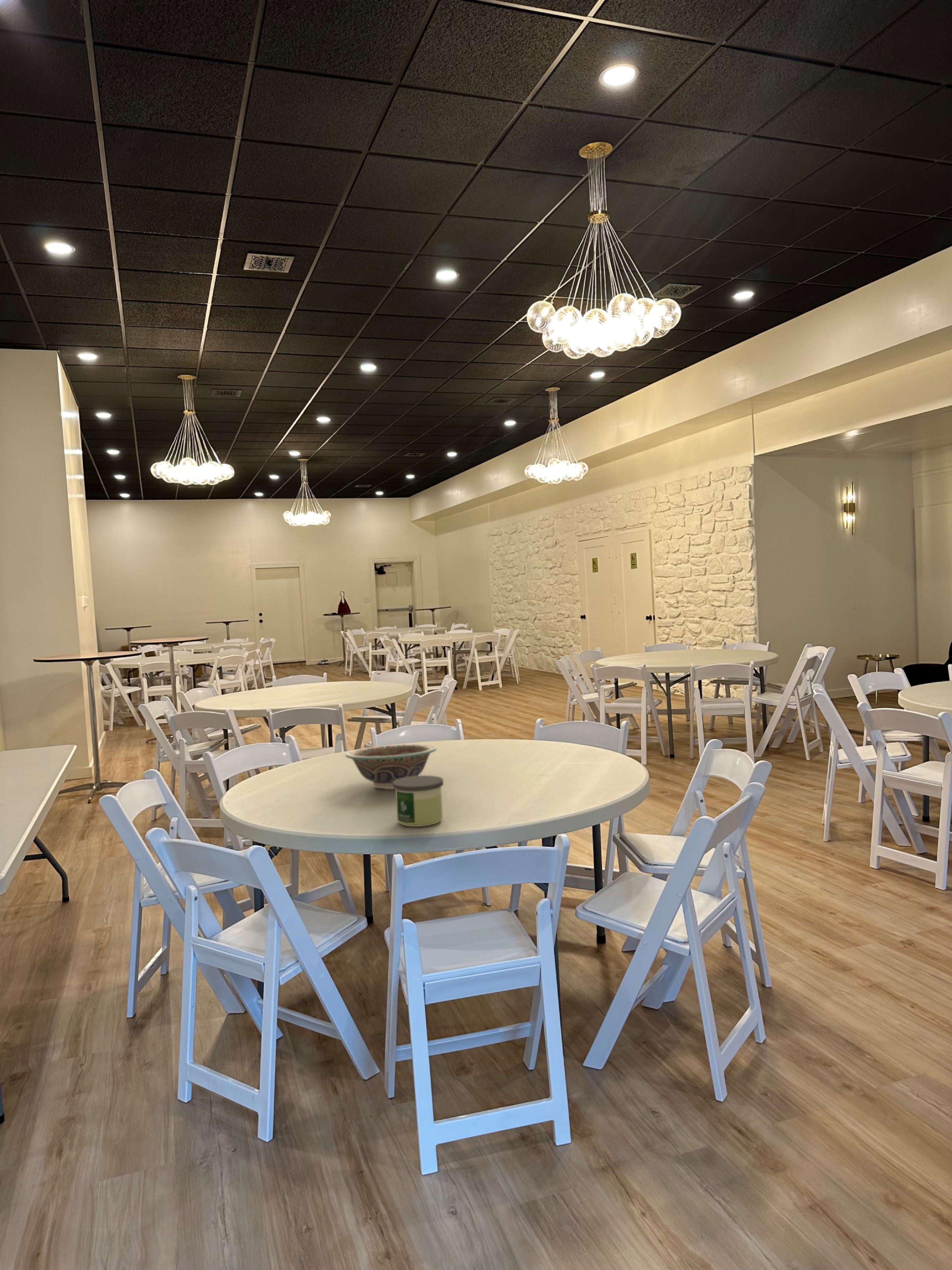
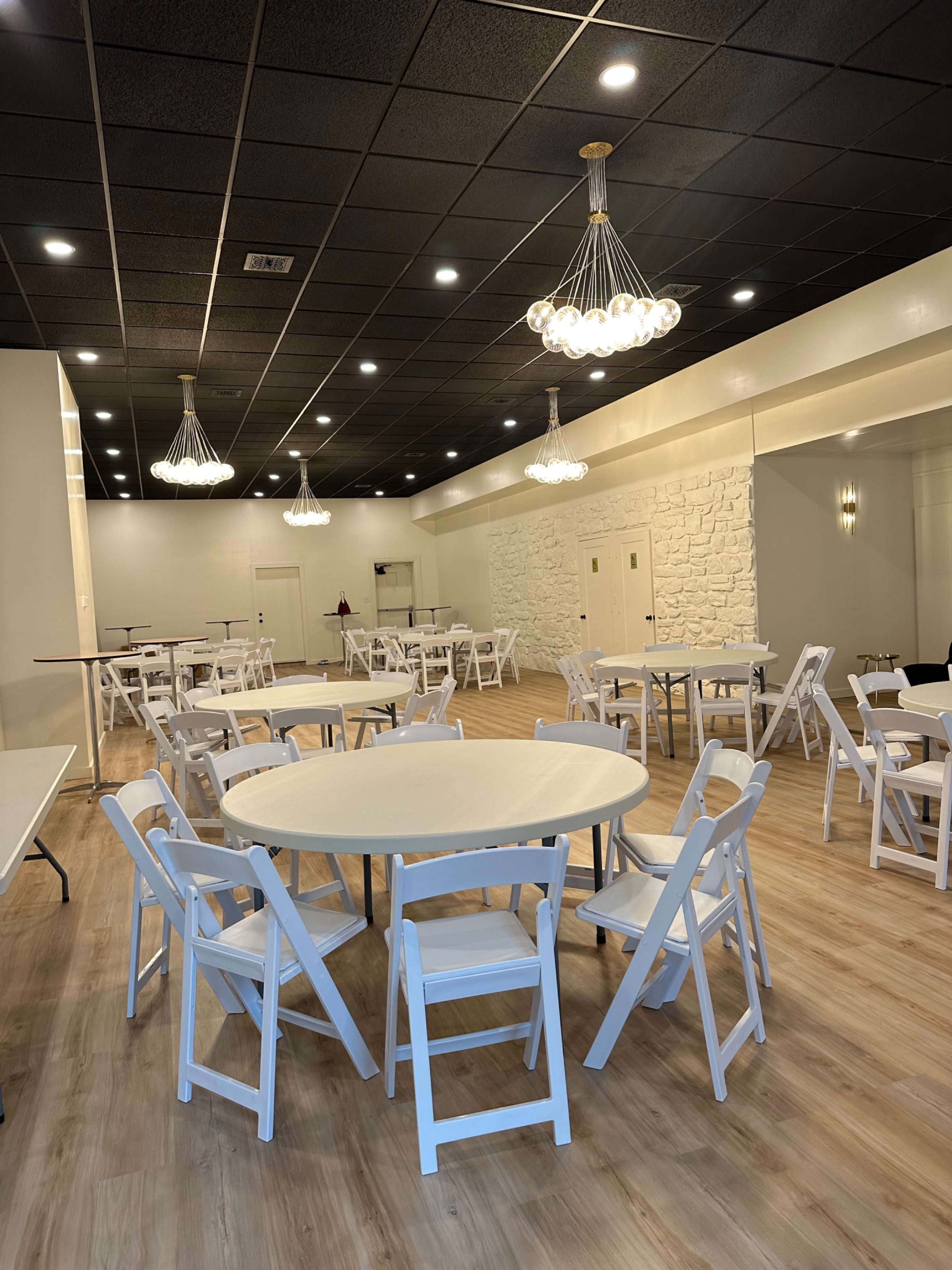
- candle (419, 801)
- decorative bowl (392, 767)
